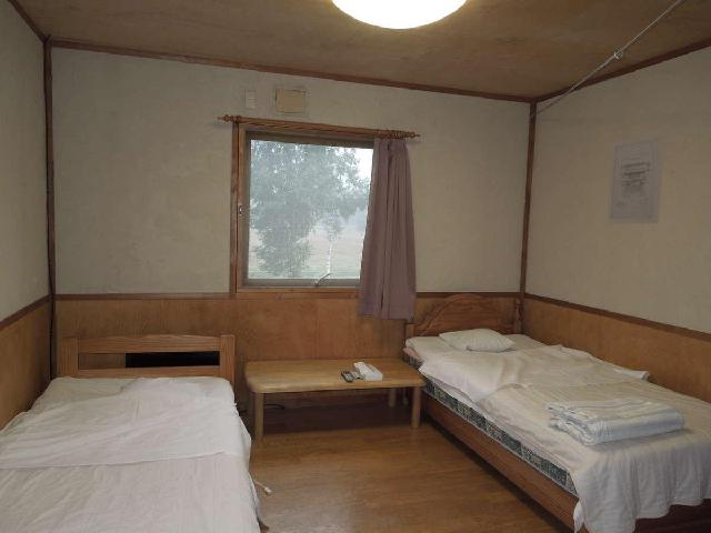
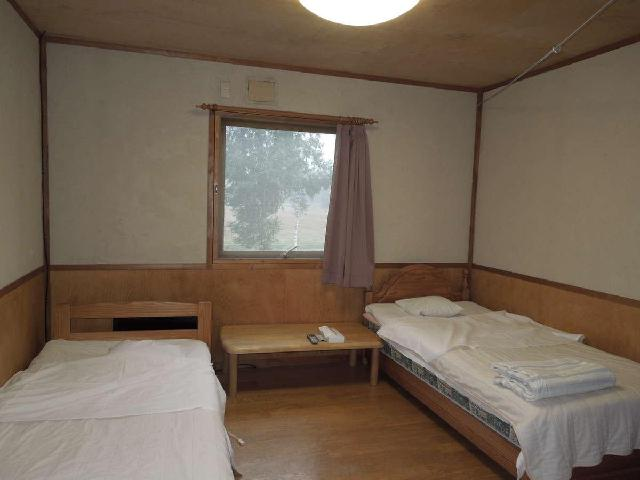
- wall art (633, 181)
